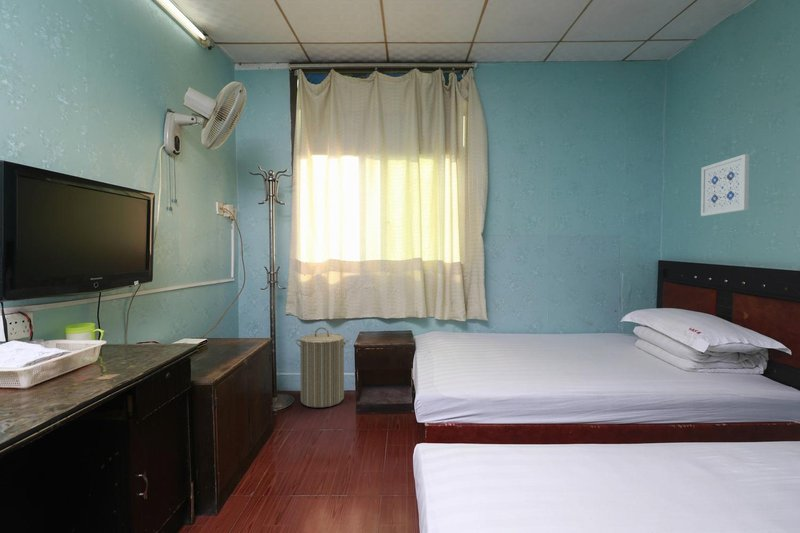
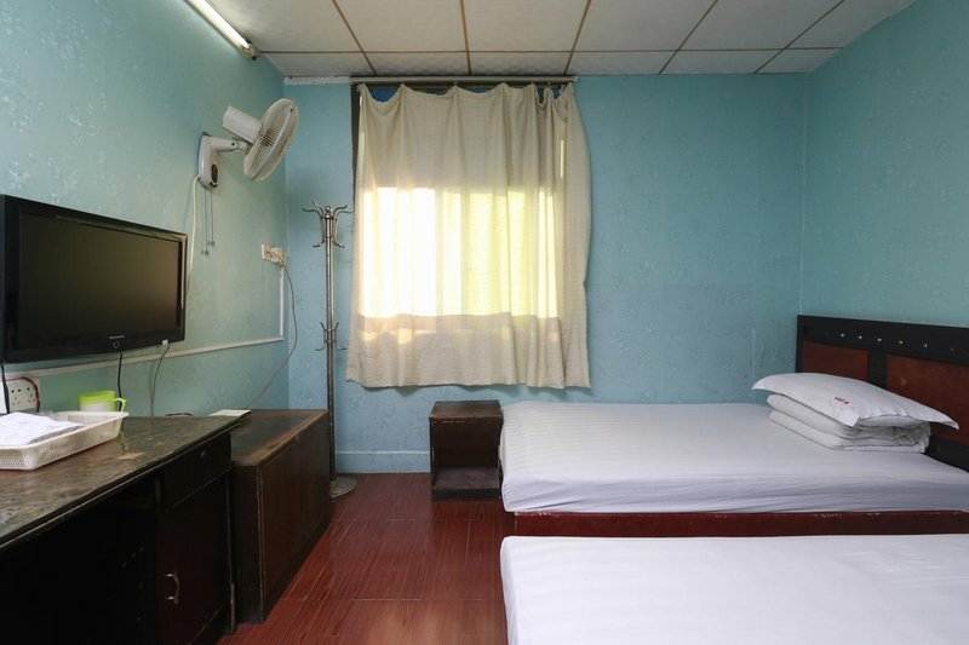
- laundry hamper (322, 363)
- wall art (723, 187)
